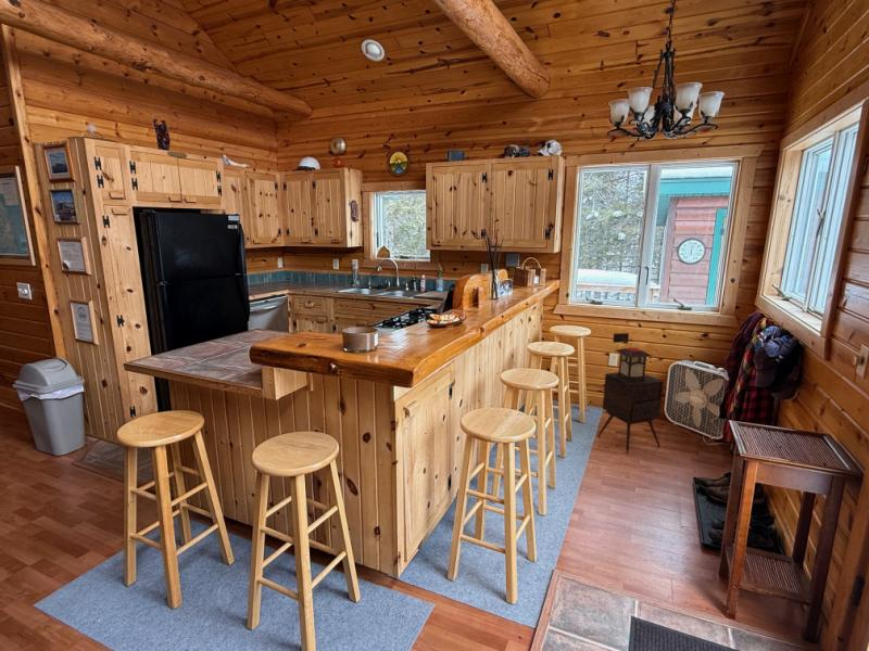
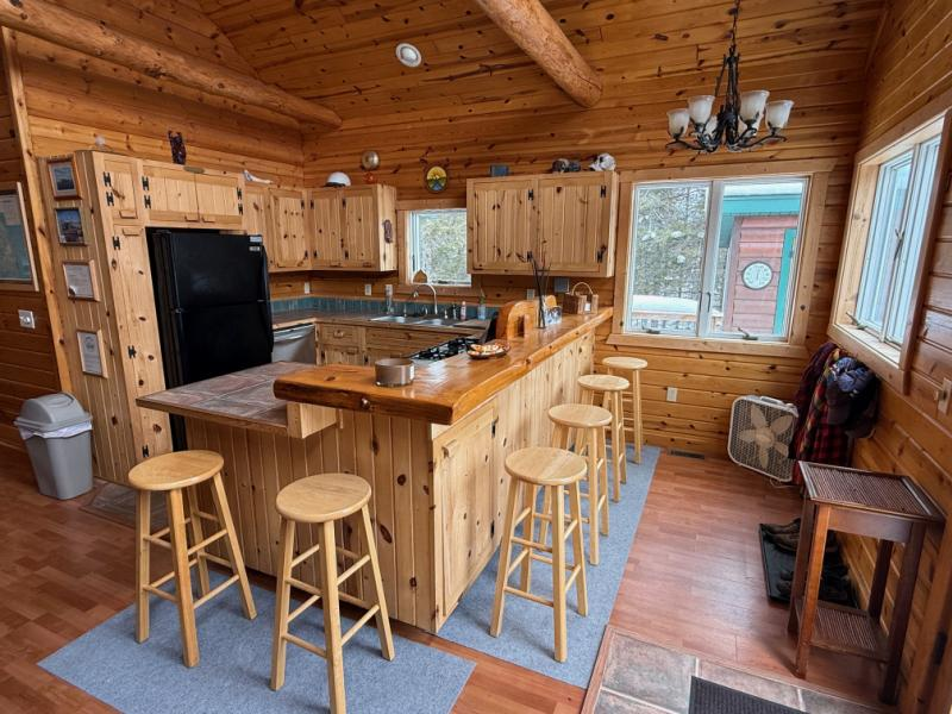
- lantern (629, 357)
- side table (631, 409)
